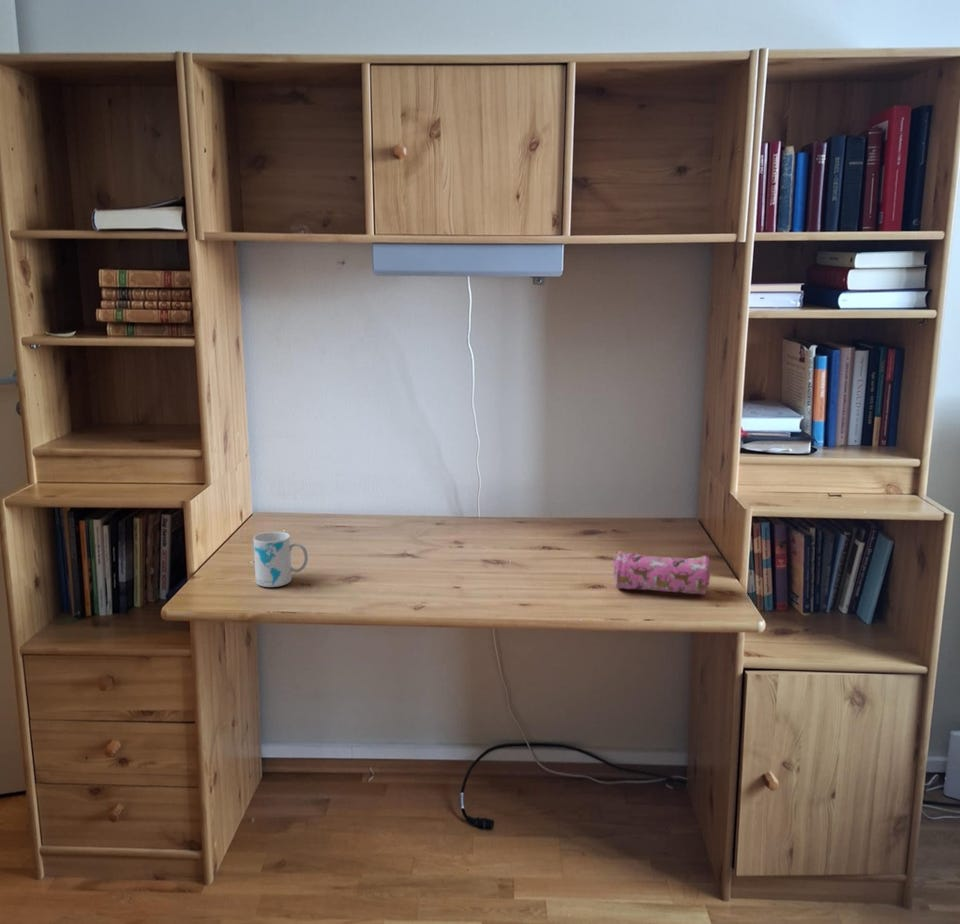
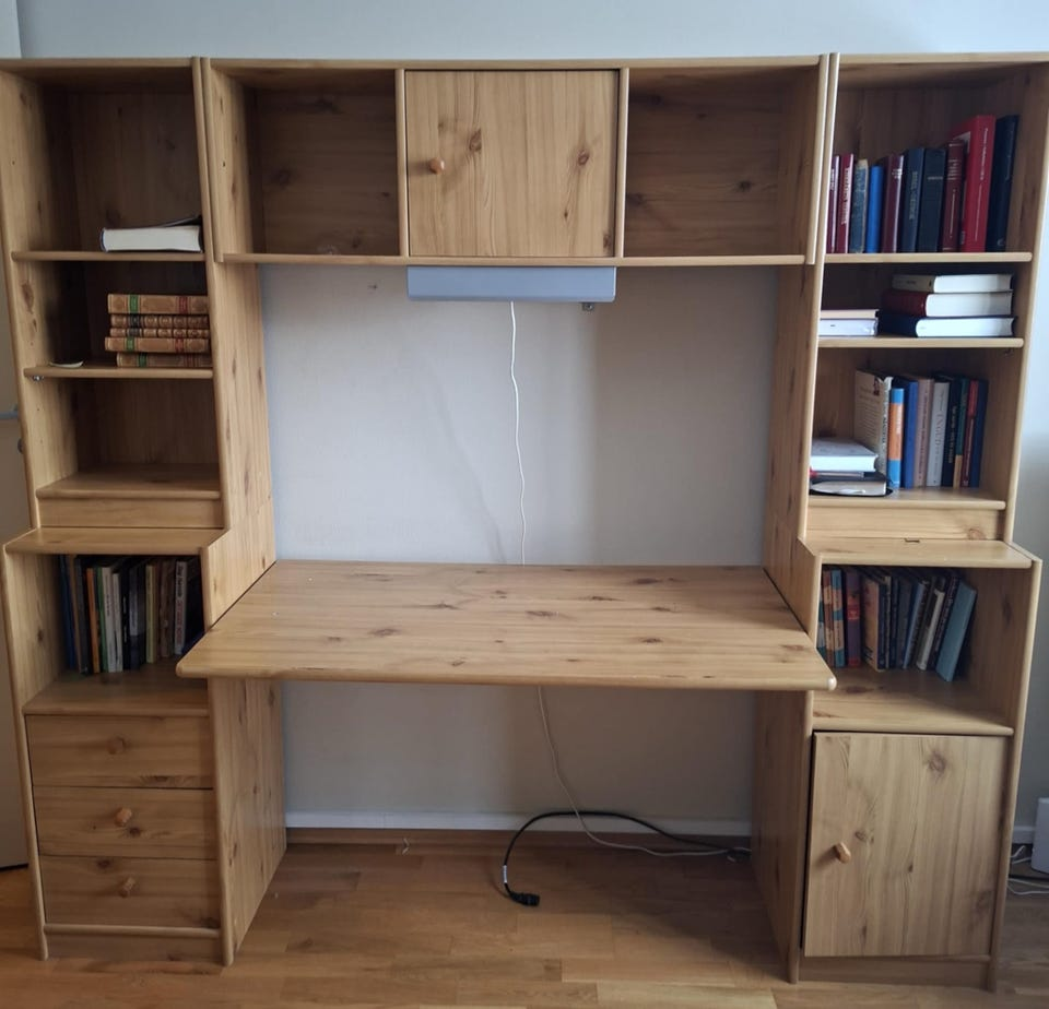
- mug (281, 559)
- pencil case (660, 572)
